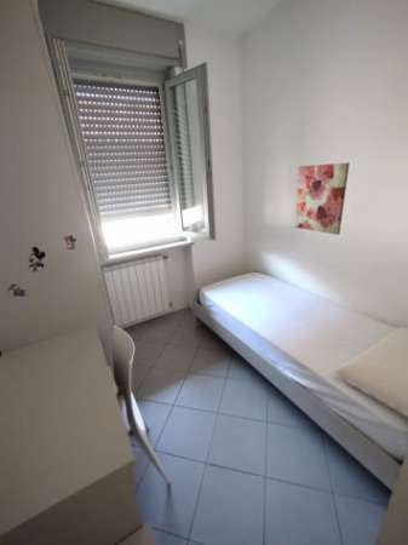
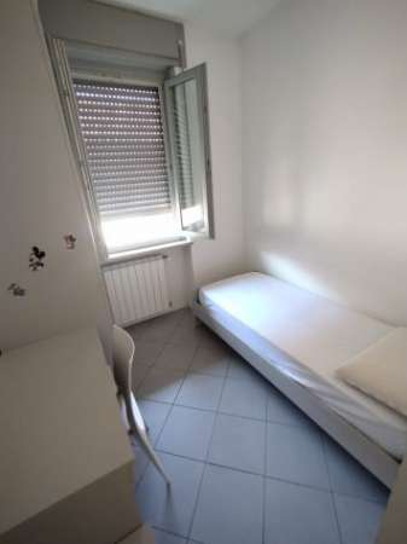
- wall art (318, 199)
